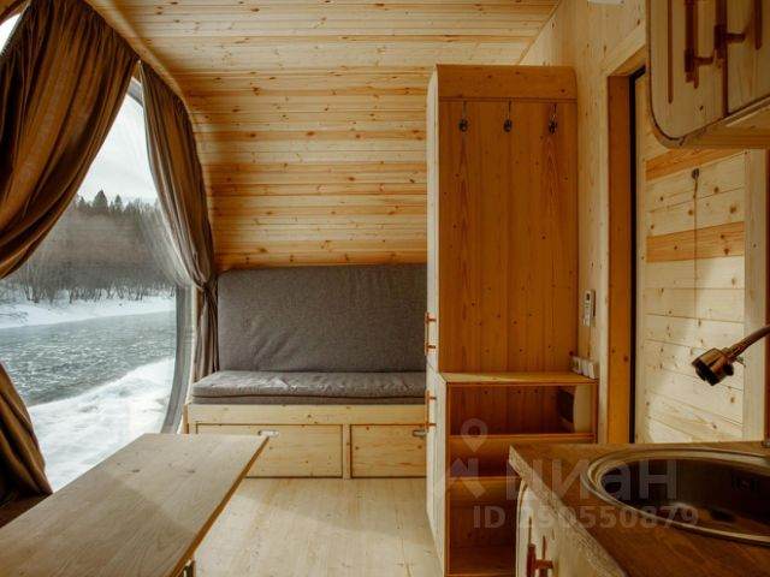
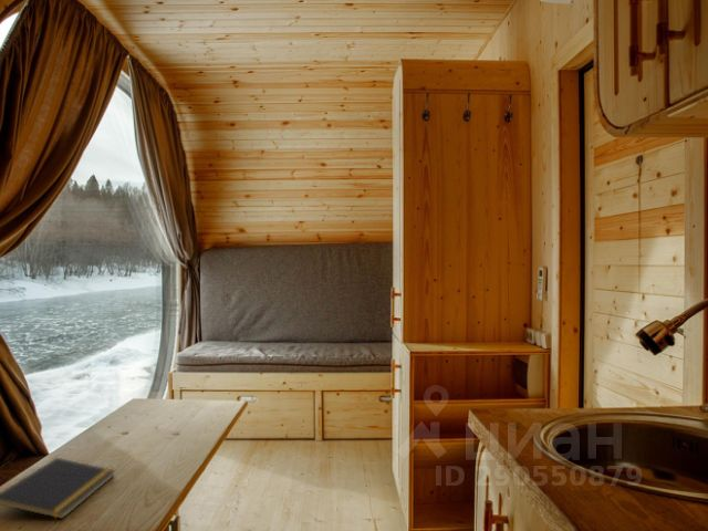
+ notepad (59, 485)
